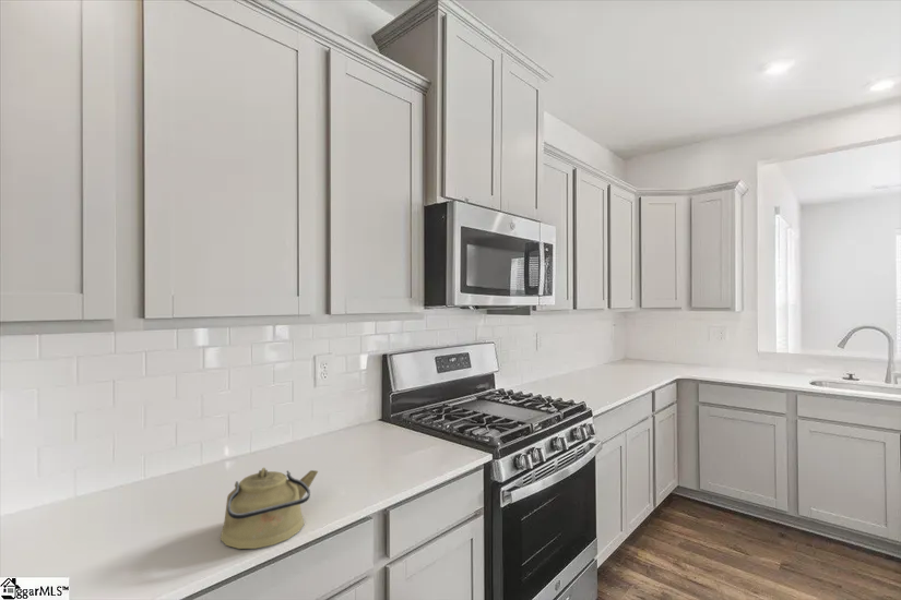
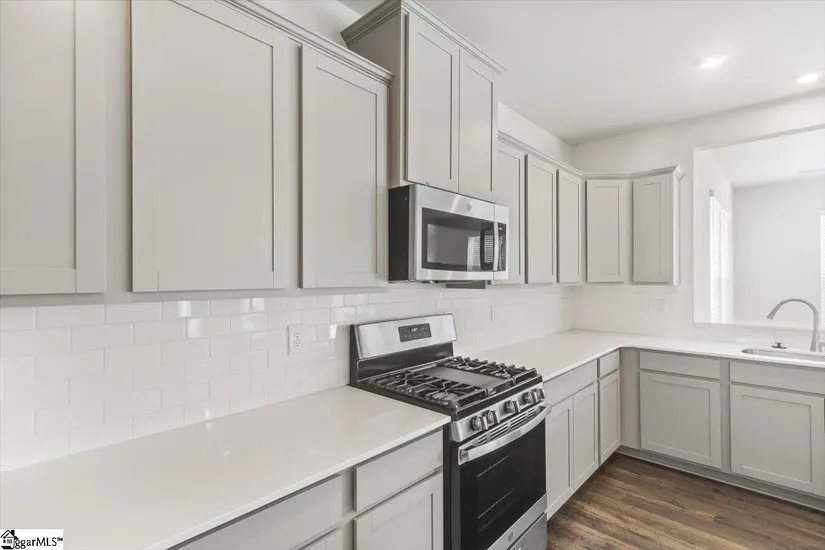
- kettle (272, 496)
